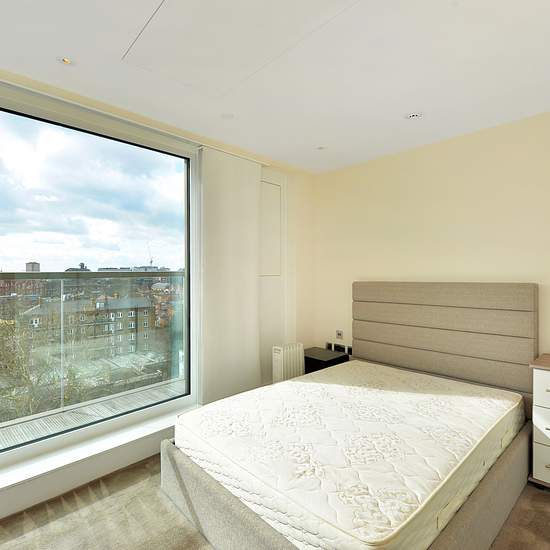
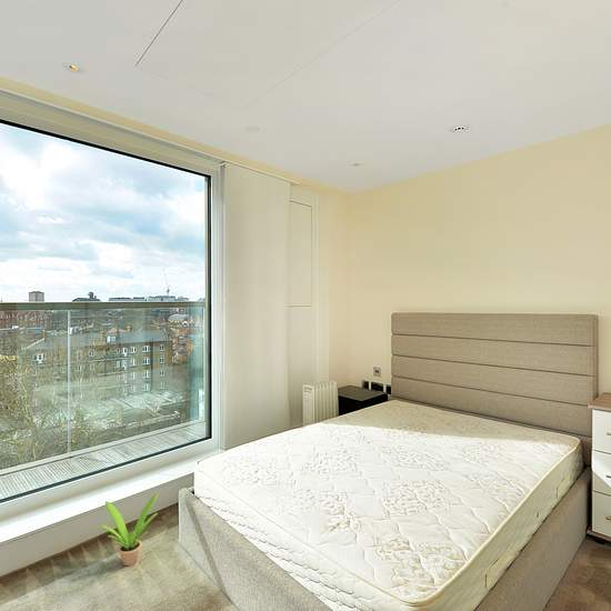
+ potted plant (131, 533)
